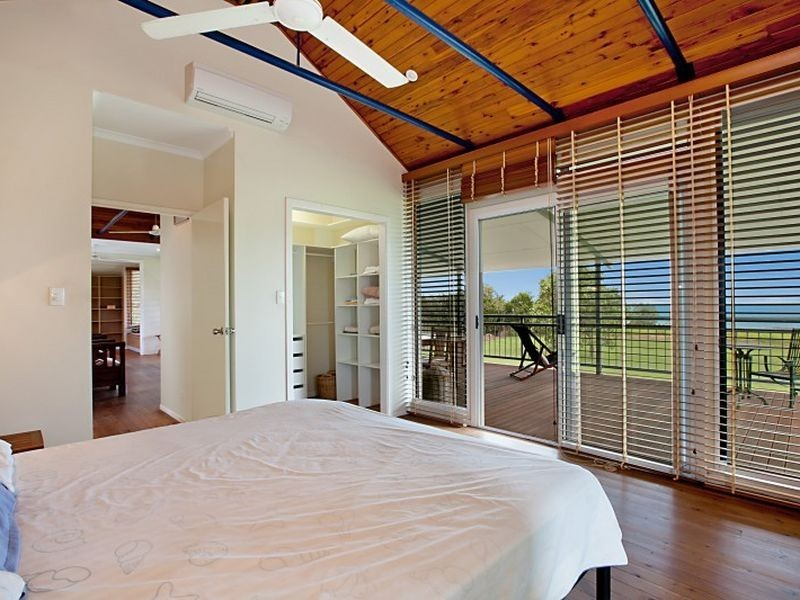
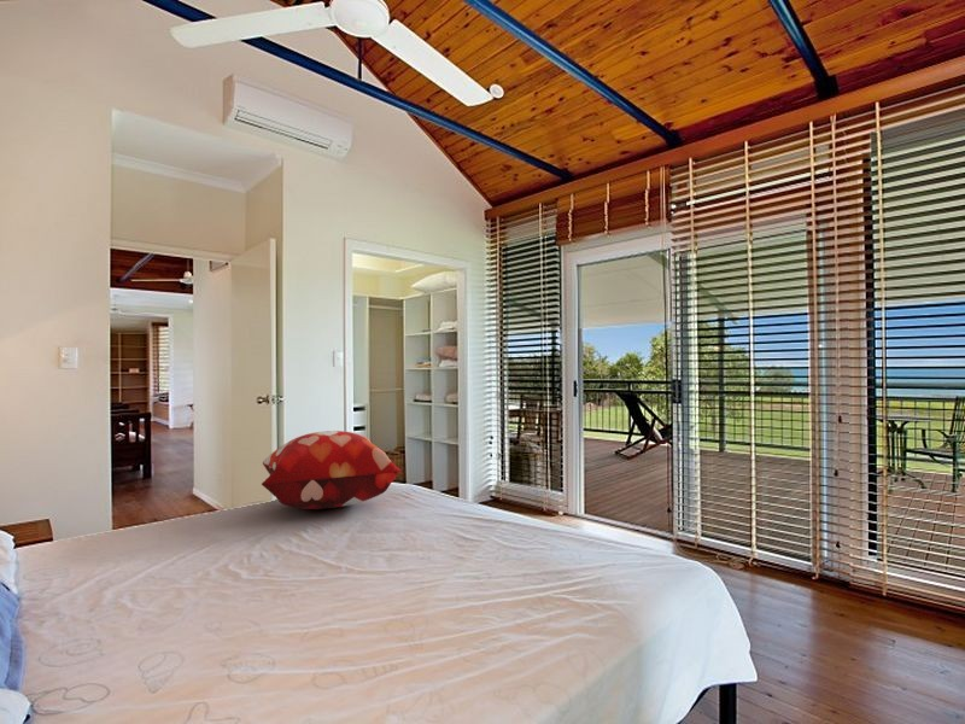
+ decorative pillow (329, 467)
